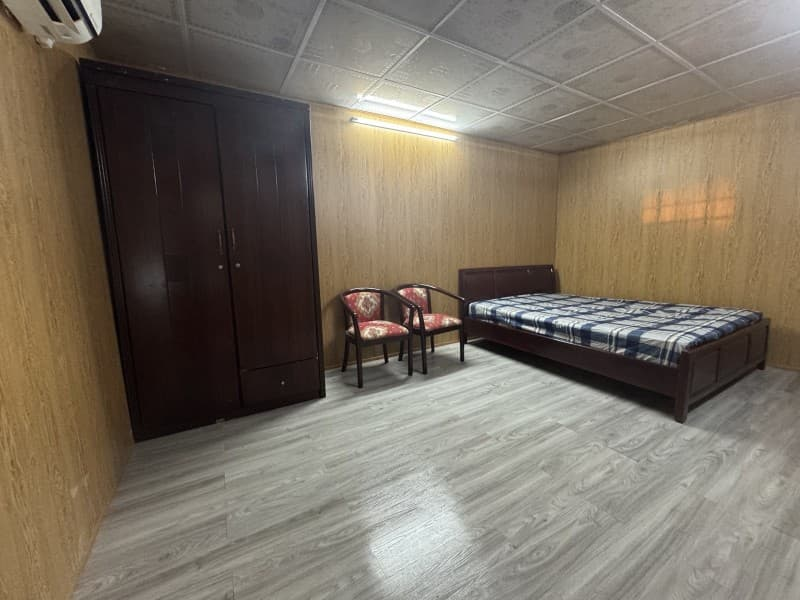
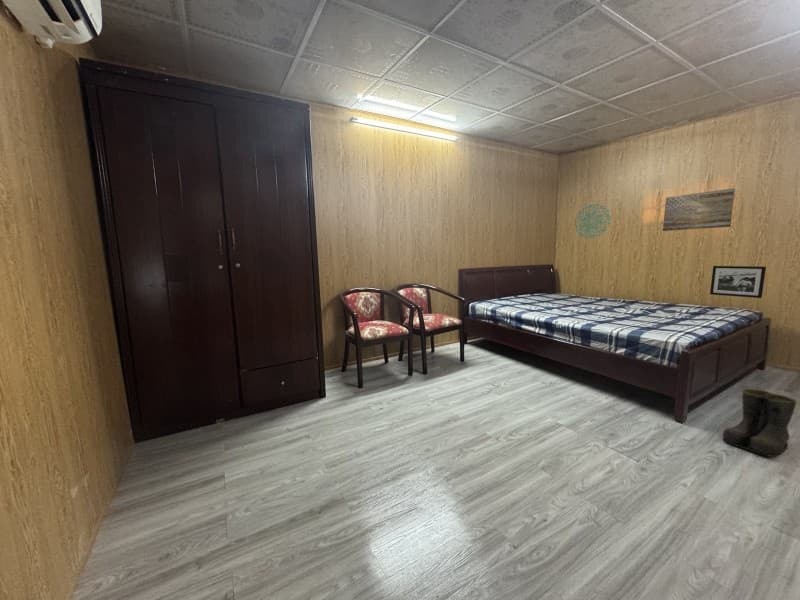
+ boots (758, 419)
+ wall decoration (591, 220)
+ wall art (696, 211)
+ picture frame (736, 281)
